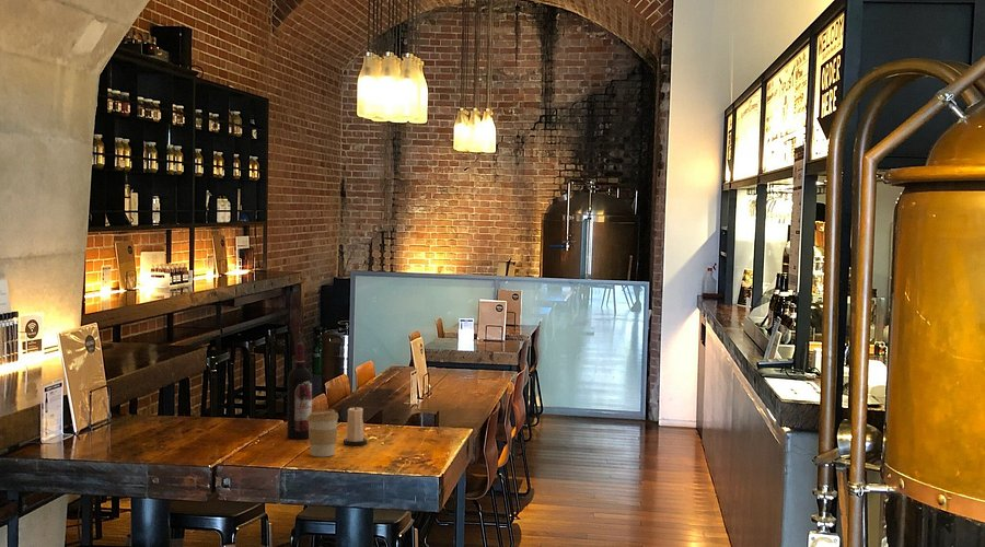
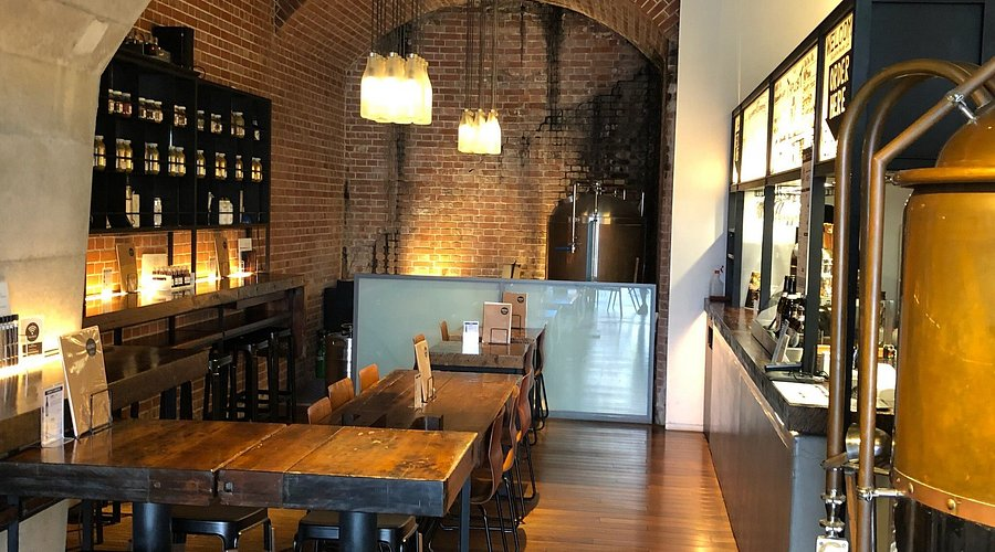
- coffee cup (322, 432)
- candle (355, 423)
- wine bottle (299, 389)
